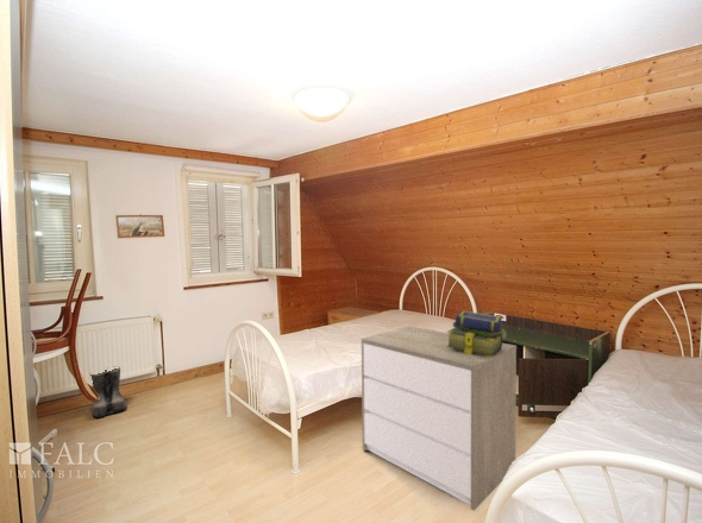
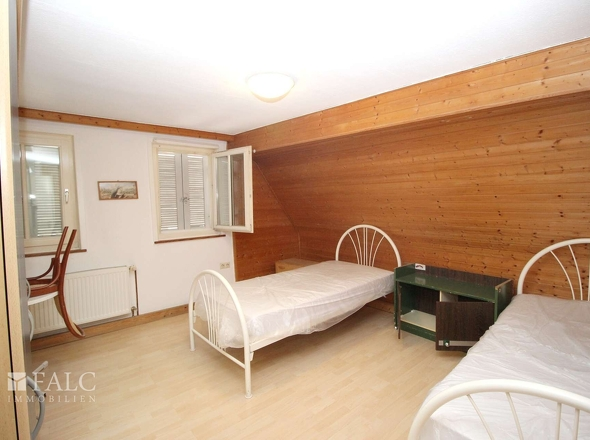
- stack of books (477, 332)
- boots (107, 389)
- dresser (434, 399)
